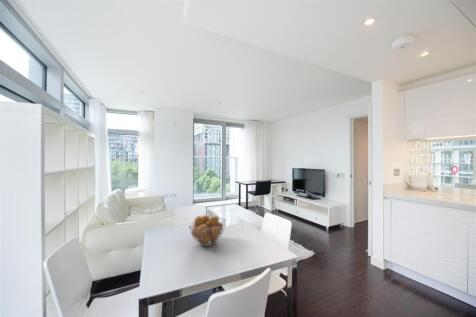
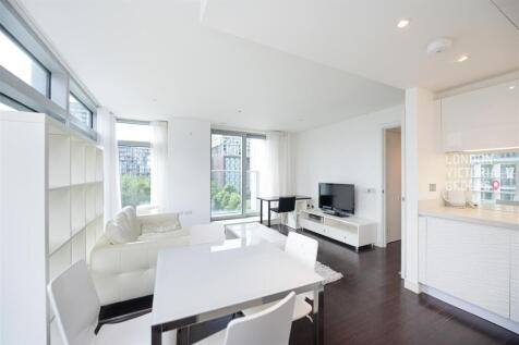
- fruit basket (207, 229)
